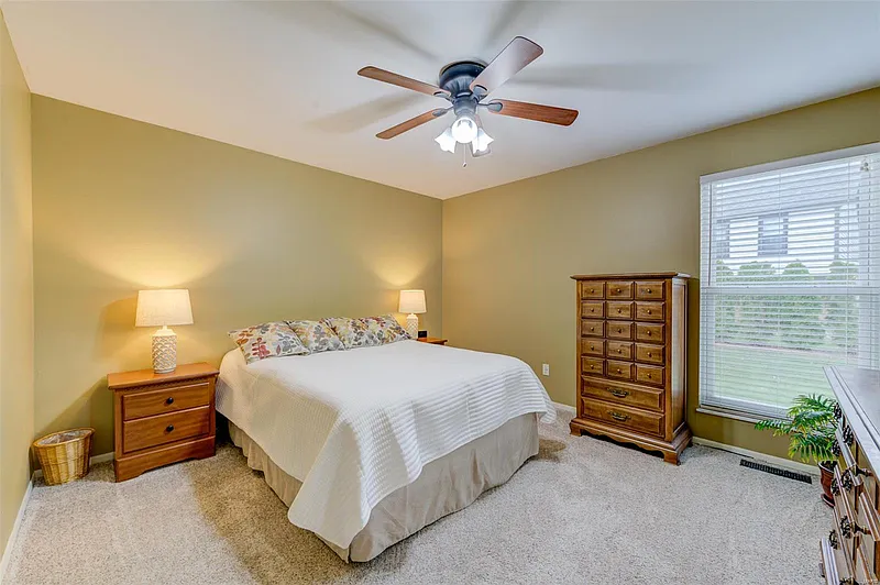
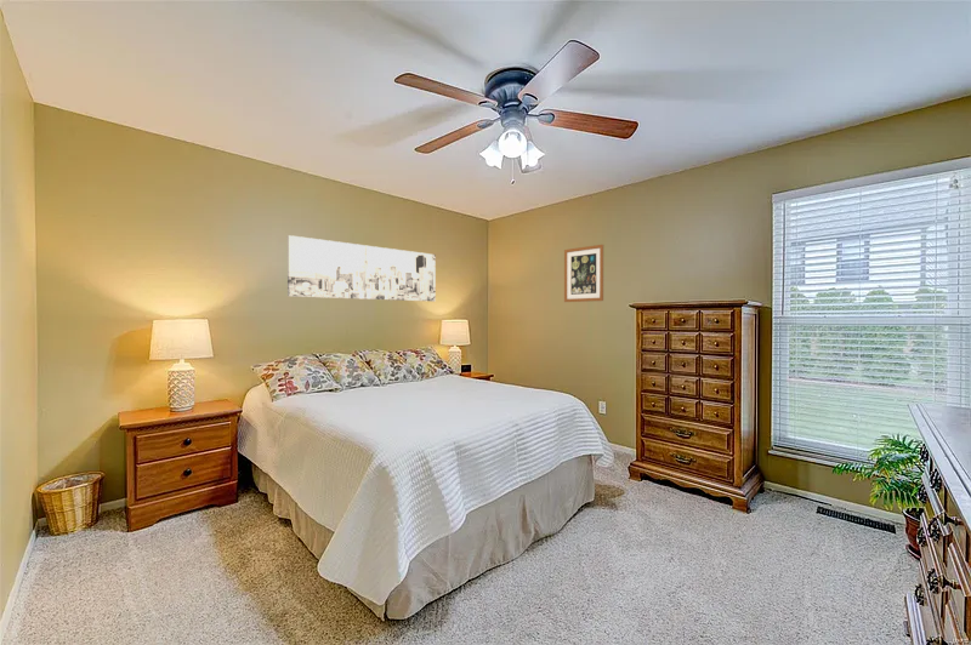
+ wall art (583, 274)
+ wall art (370, 272)
